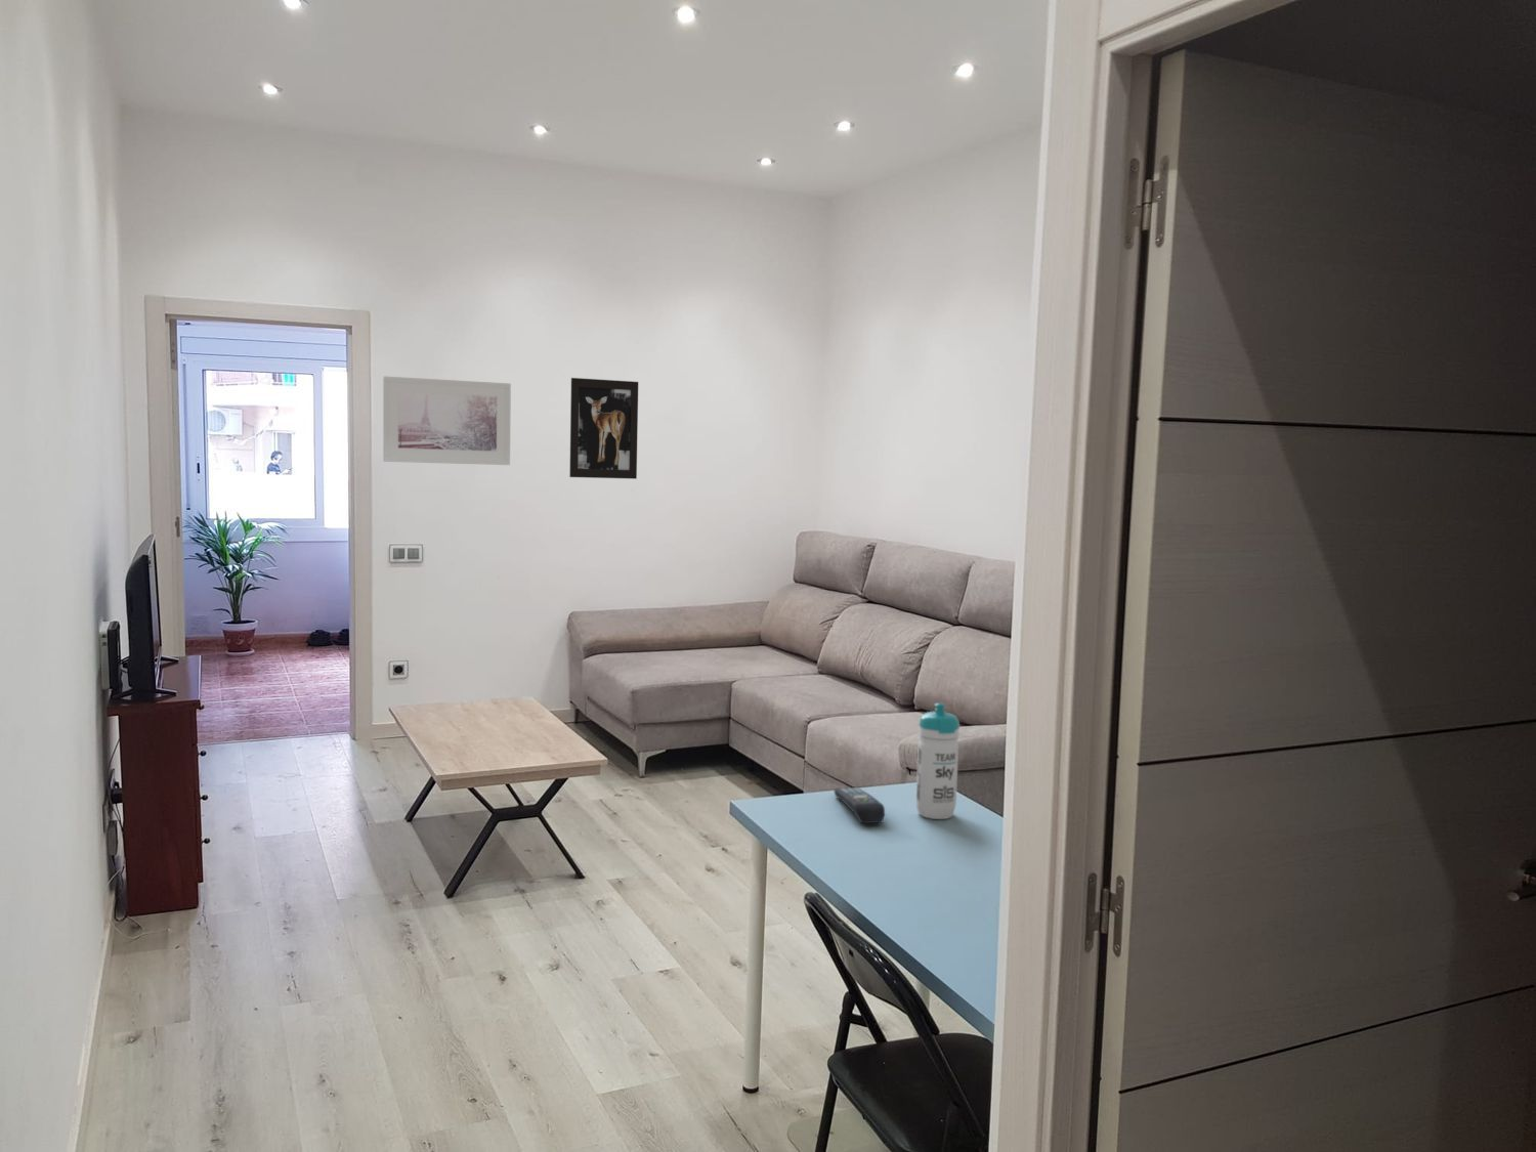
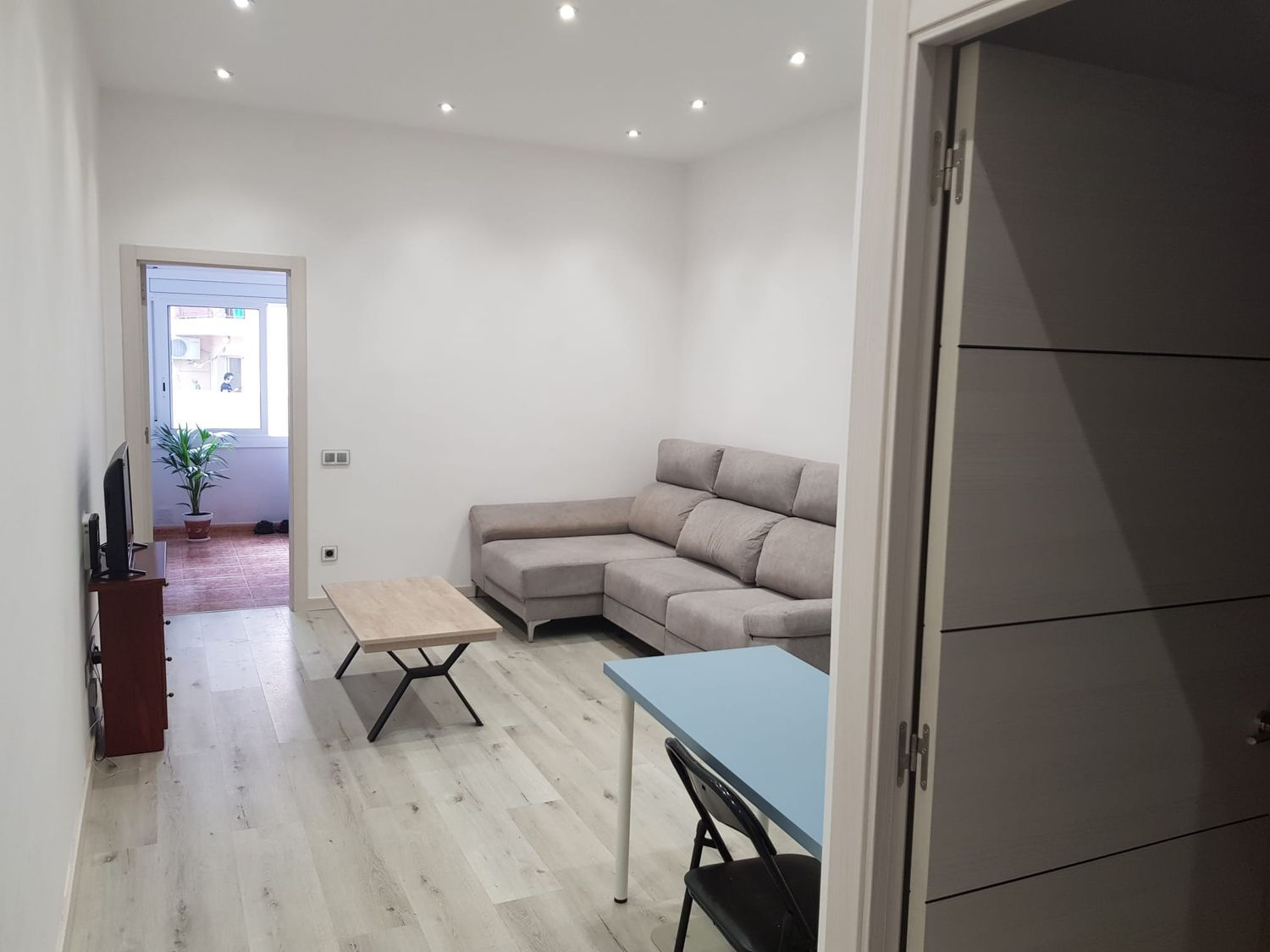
- wall art (605, 430)
- water bottle (937, 759)
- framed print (447, 421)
- remote control (859, 802)
